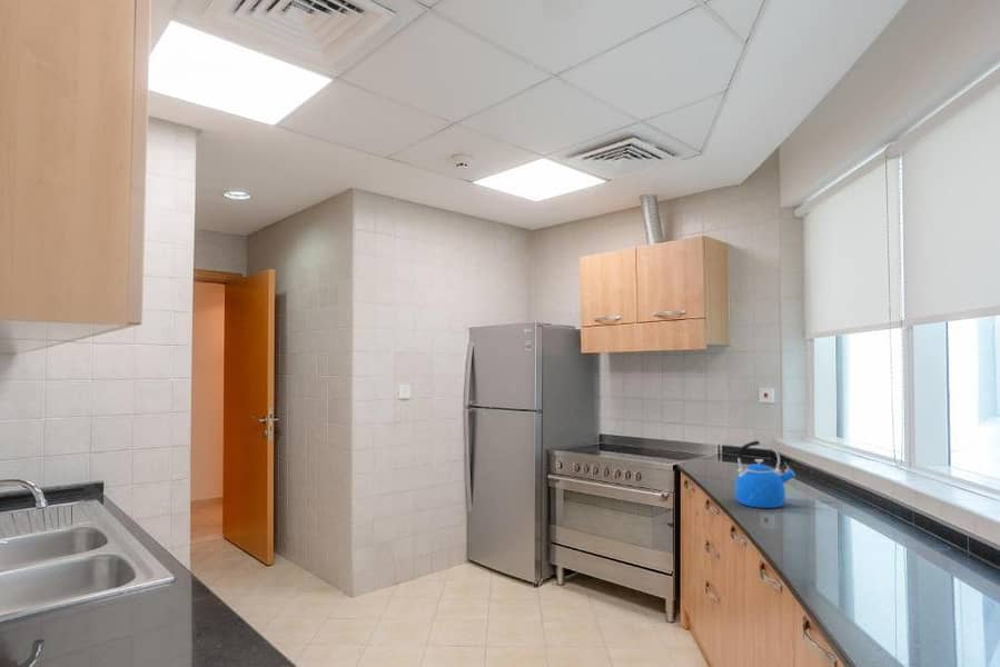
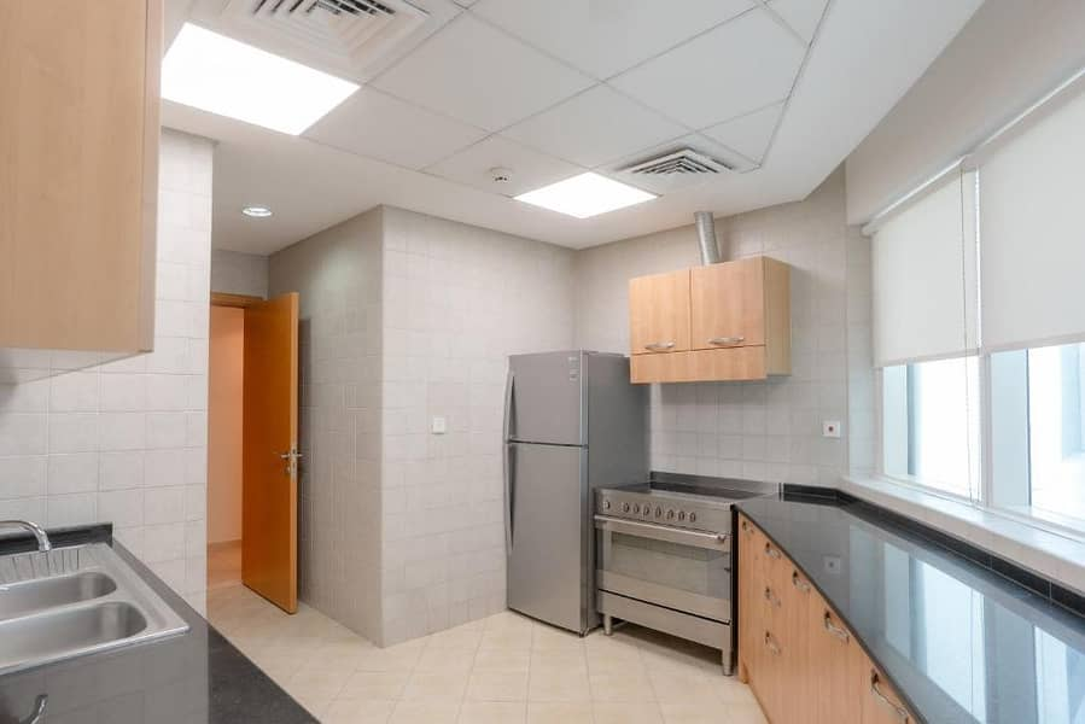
- kettle (764, 471)
